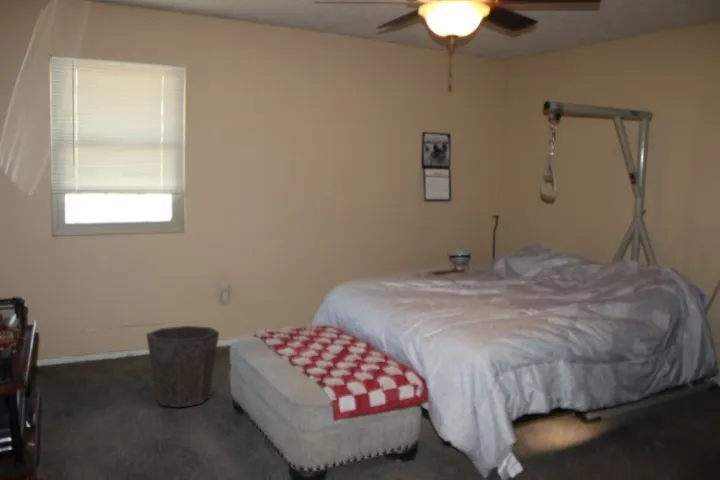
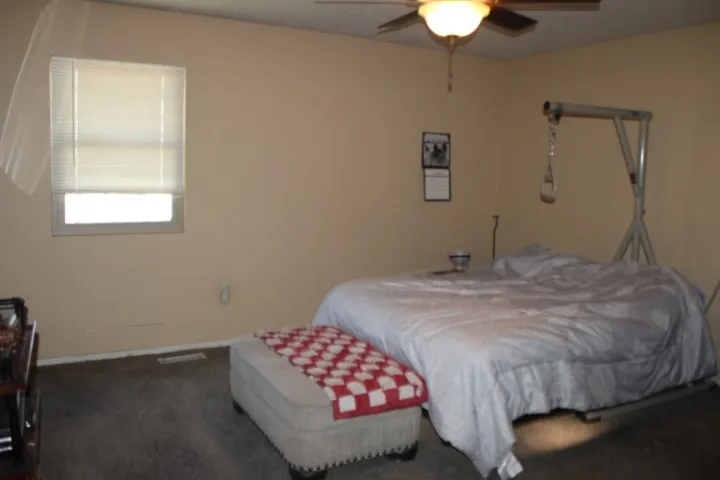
- waste bin (183, 366)
